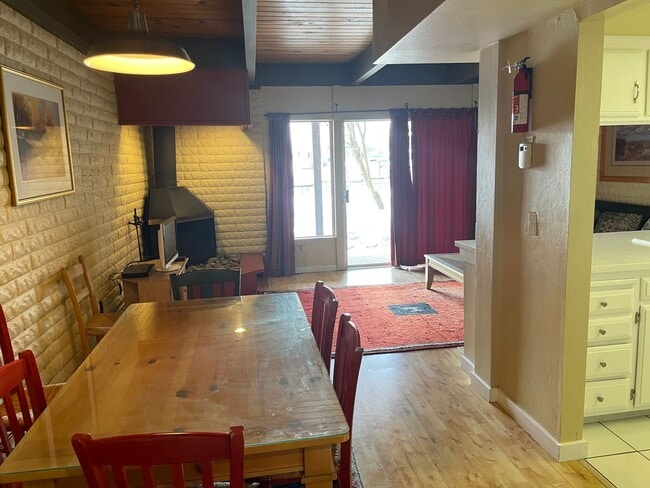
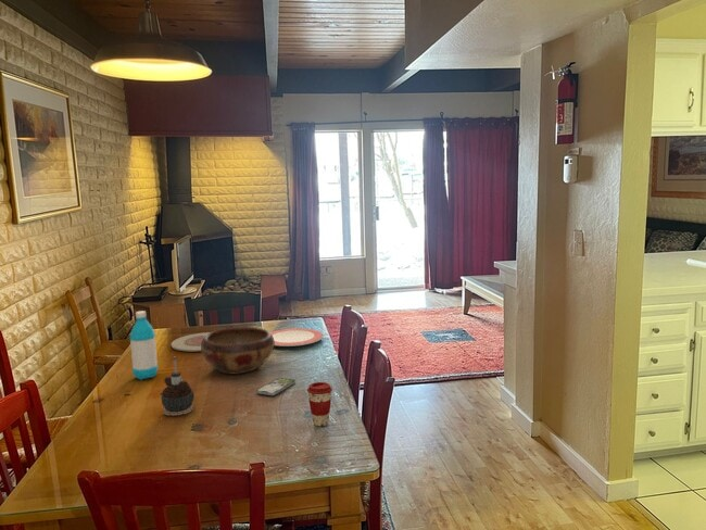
+ coffee cup (319, 404)
+ candle (176, 383)
+ smartphone (276, 386)
+ water bottle (143, 344)
+ decorative bowl (238, 351)
+ plate (202, 339)
+ plate (292, 338)
